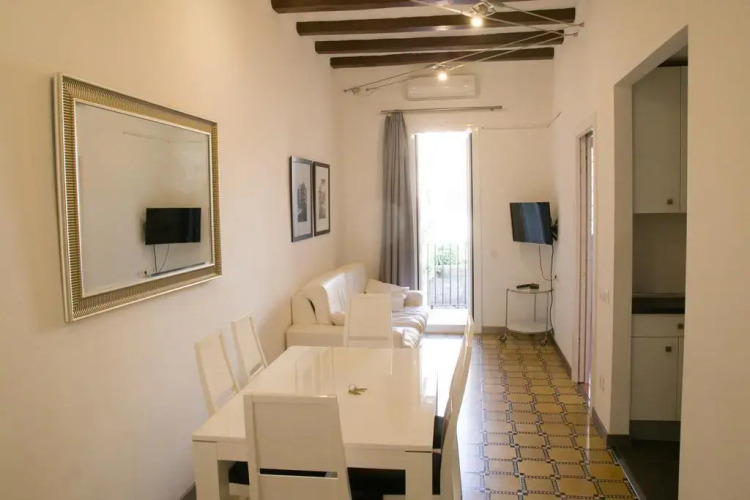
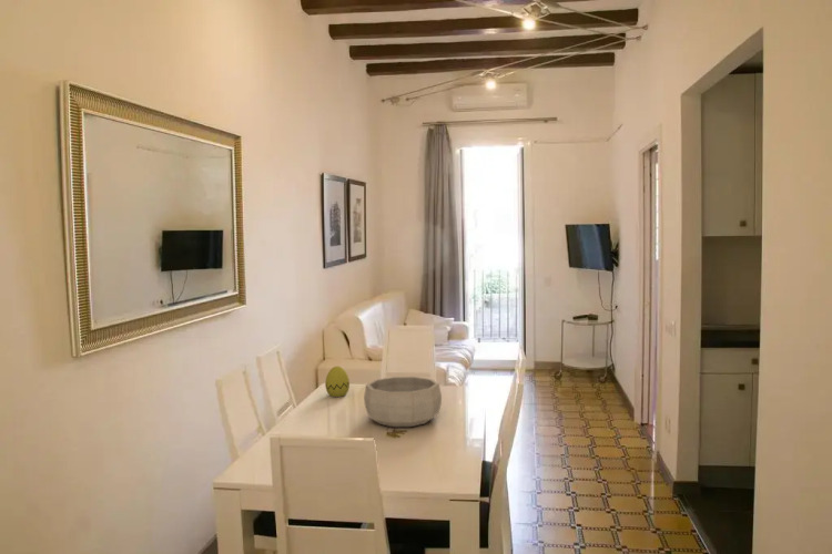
+ decorative bowl (403, 401)
+ decorative egg (337, 380)
